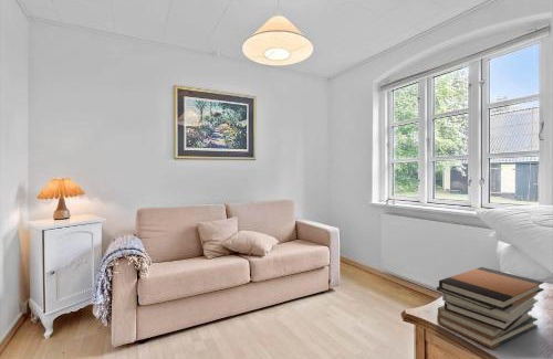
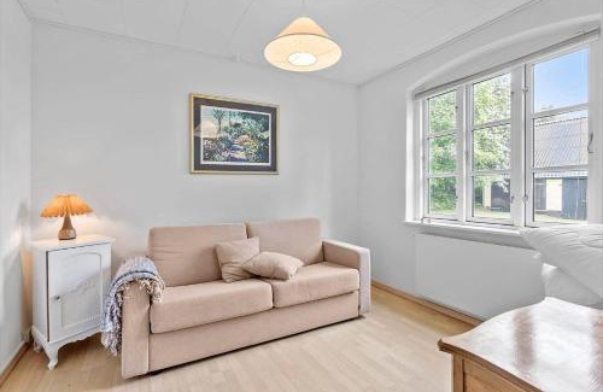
- book stack (489, 303)
